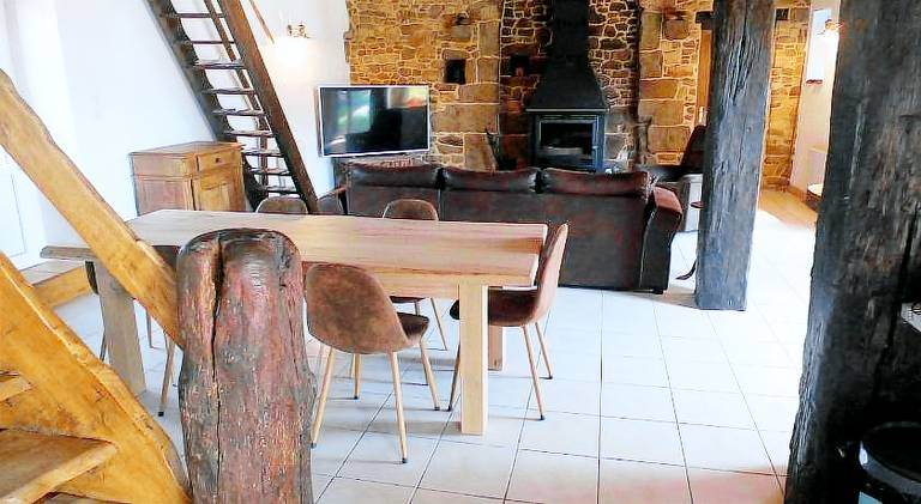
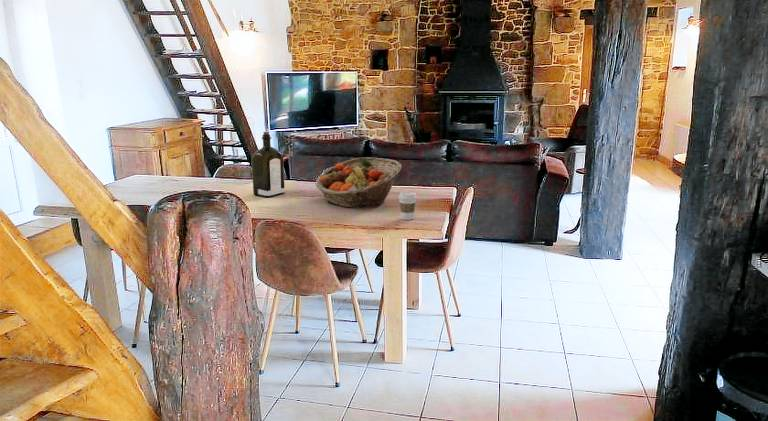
+ fruit basket (358, 181)
+ coffee cup (407, 205)
+ liquor (267, 163)
